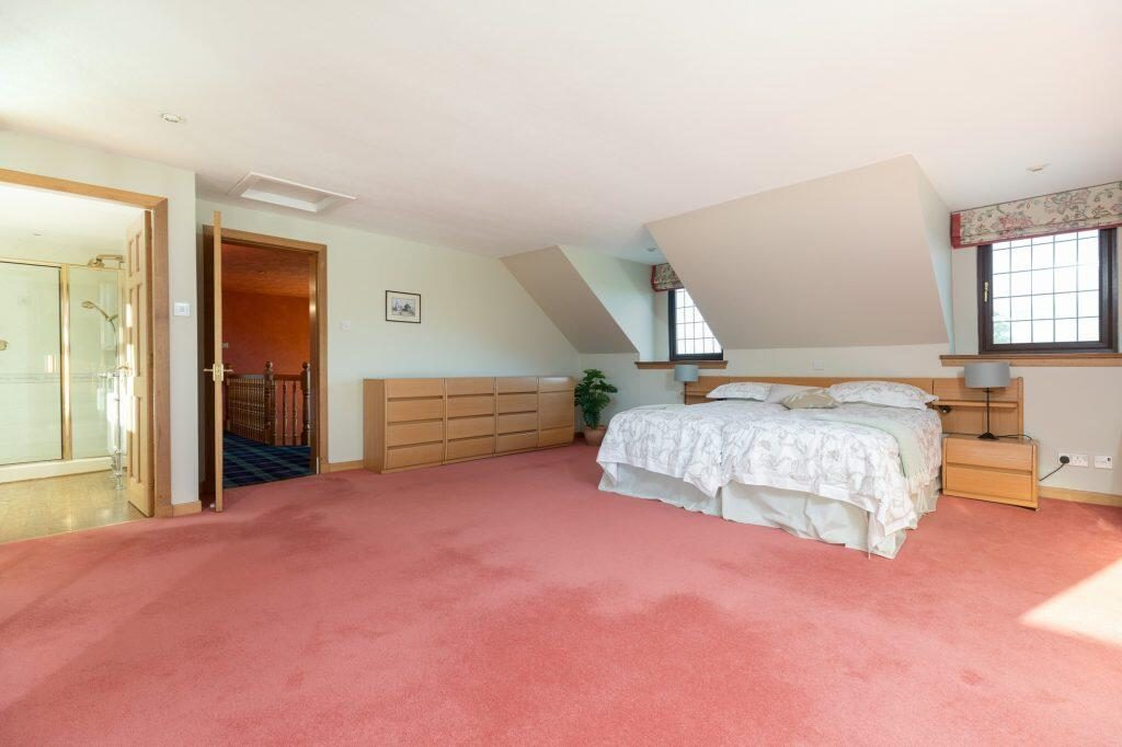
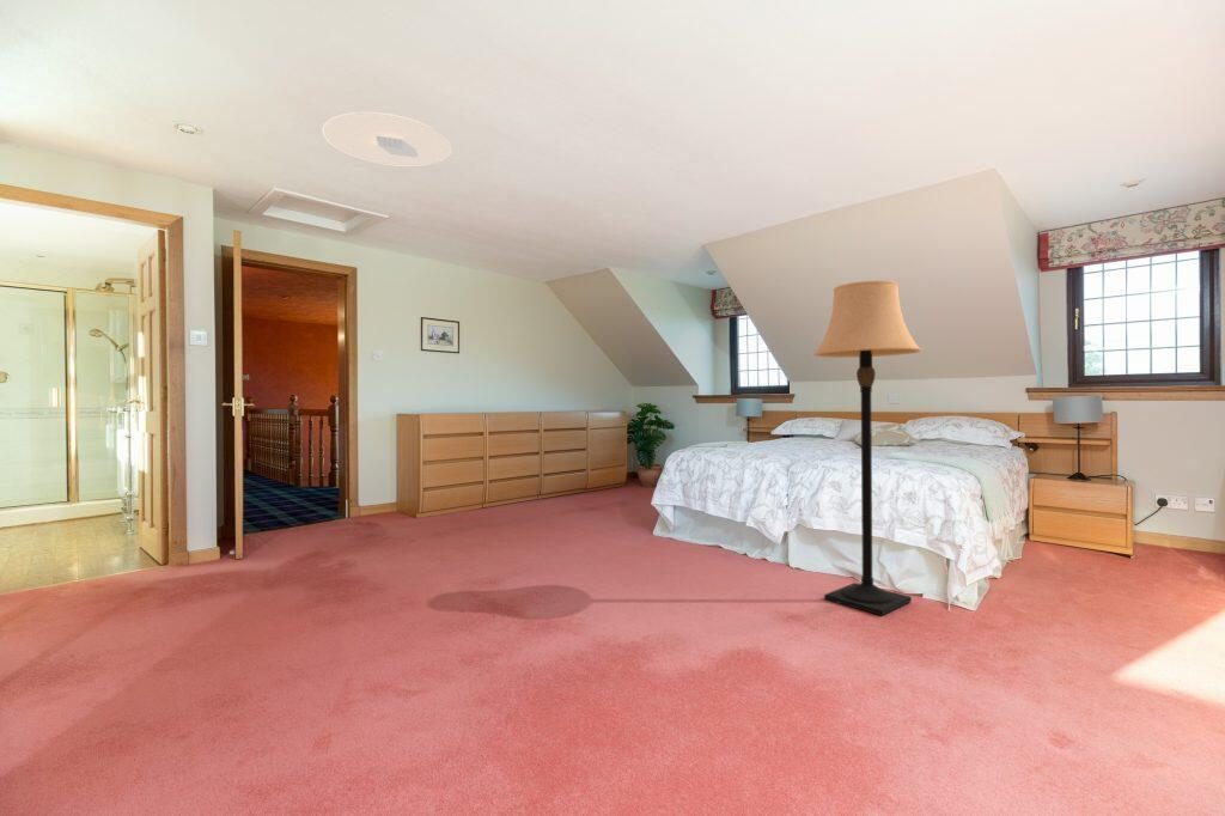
+ ceiling light (389, 136)
+ lamp (866, 443)
